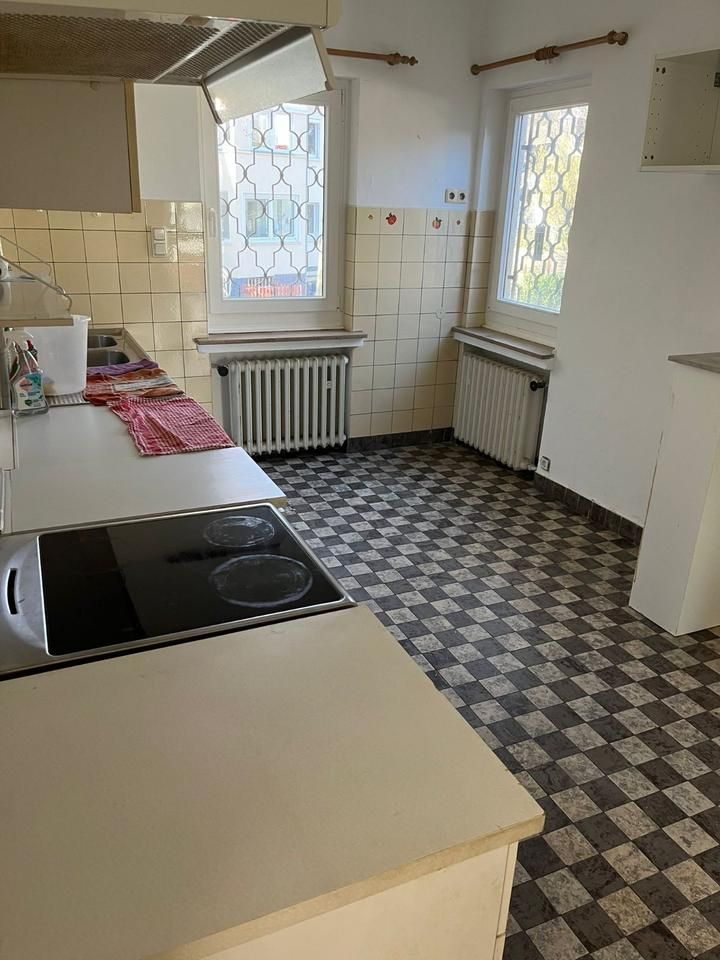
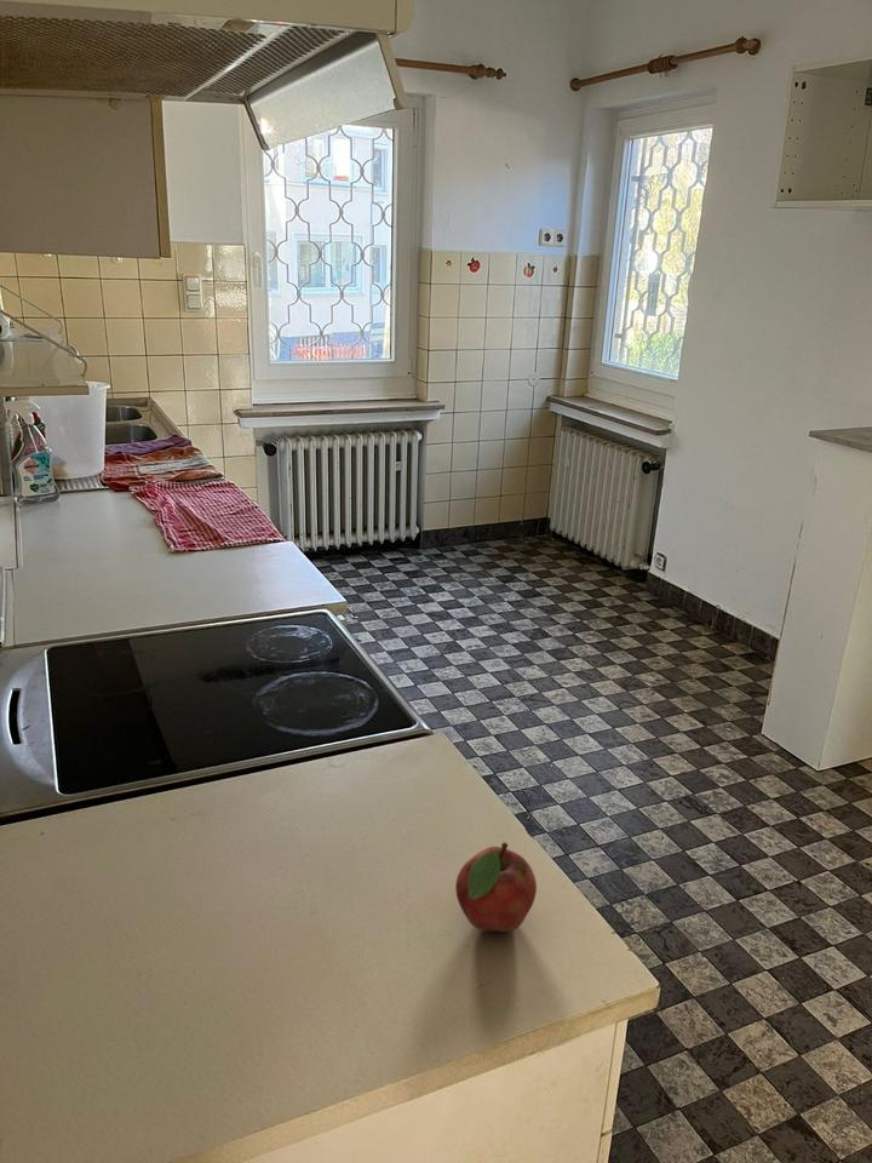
+ fruit (493, 884)
